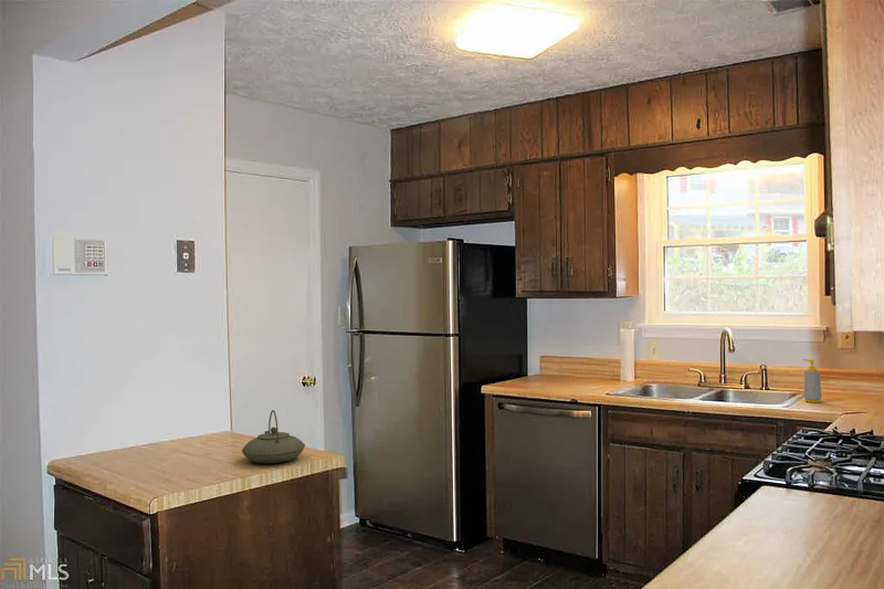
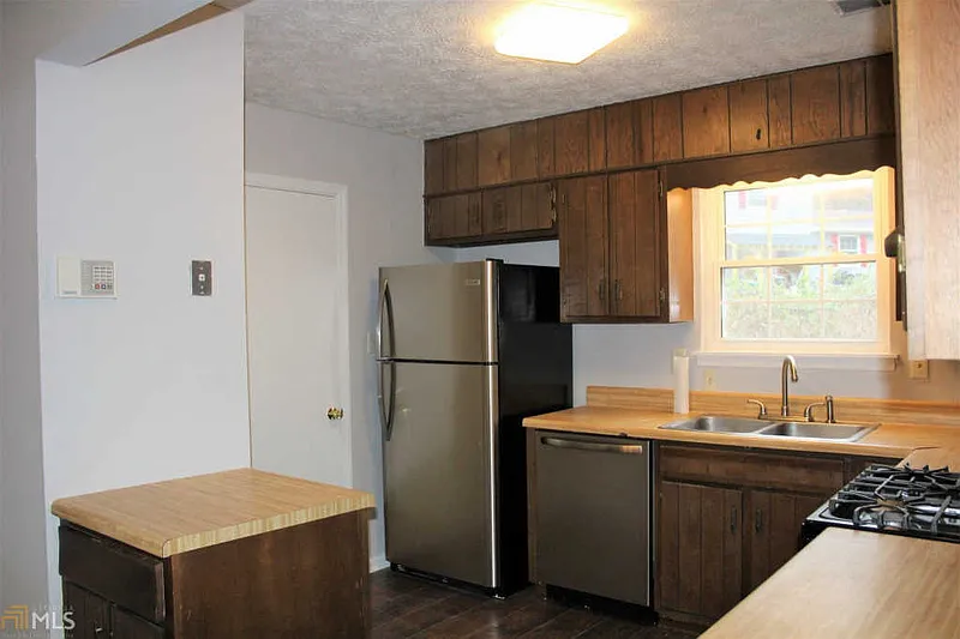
- teapot (272, 433)
- soap bottle (812, 380)
